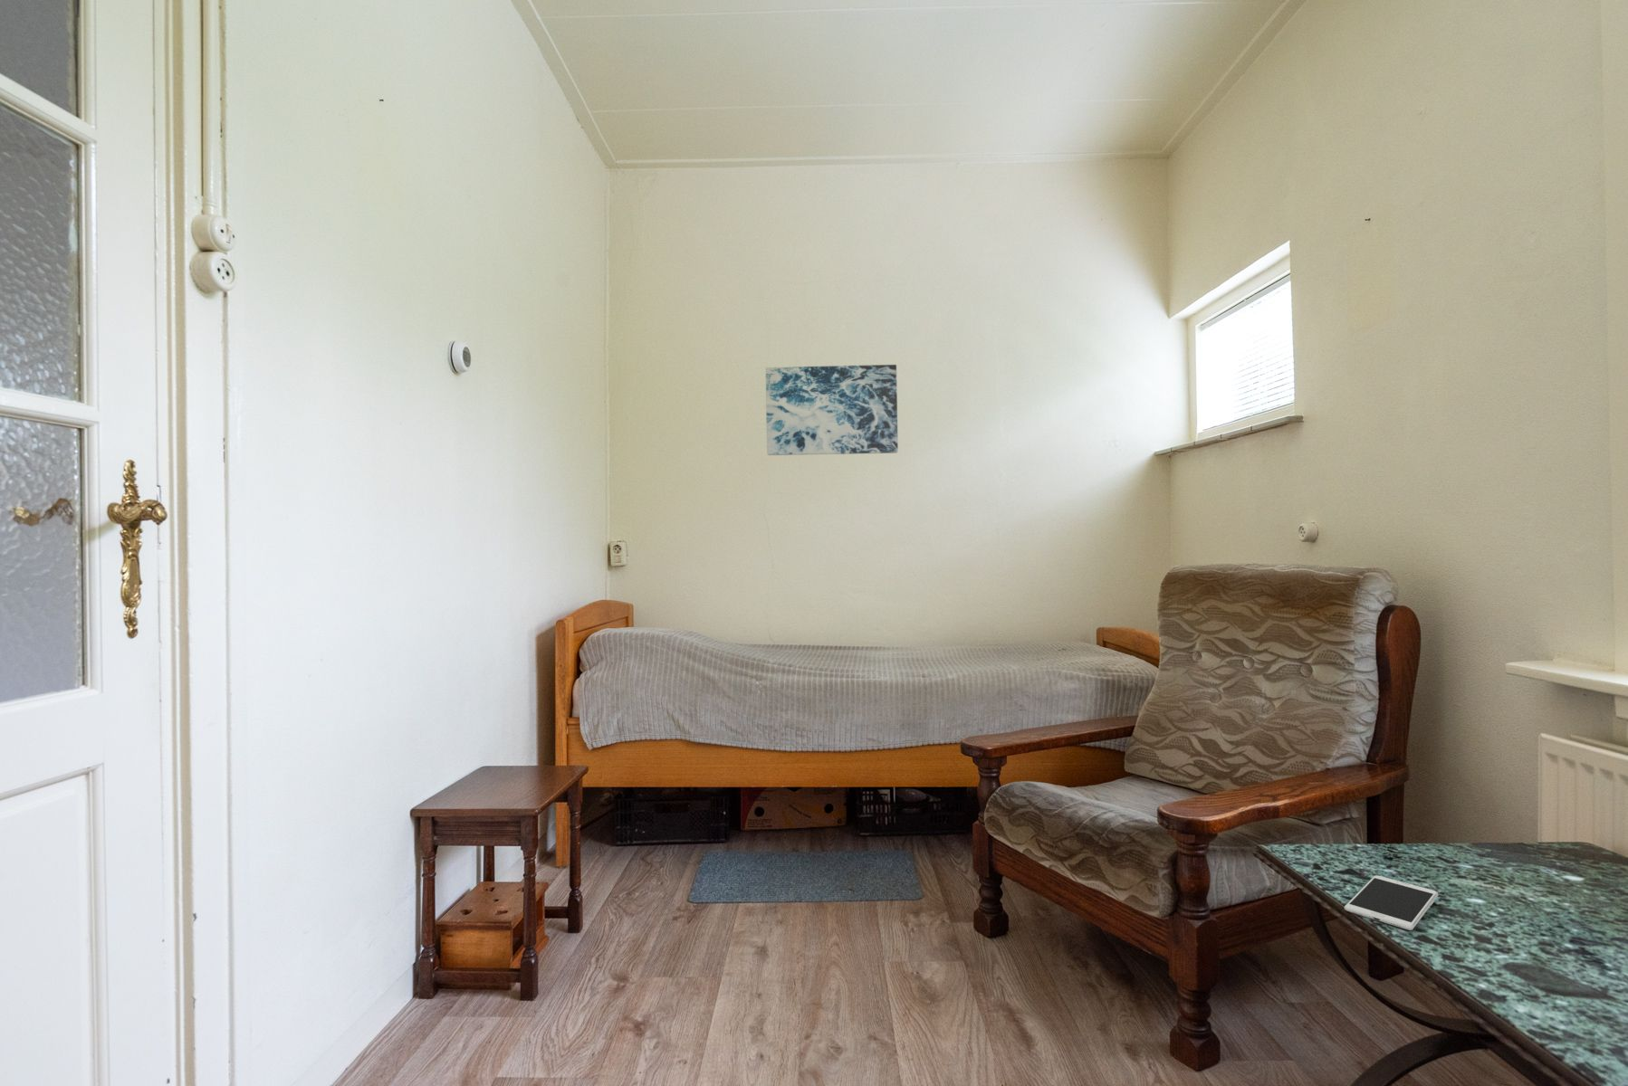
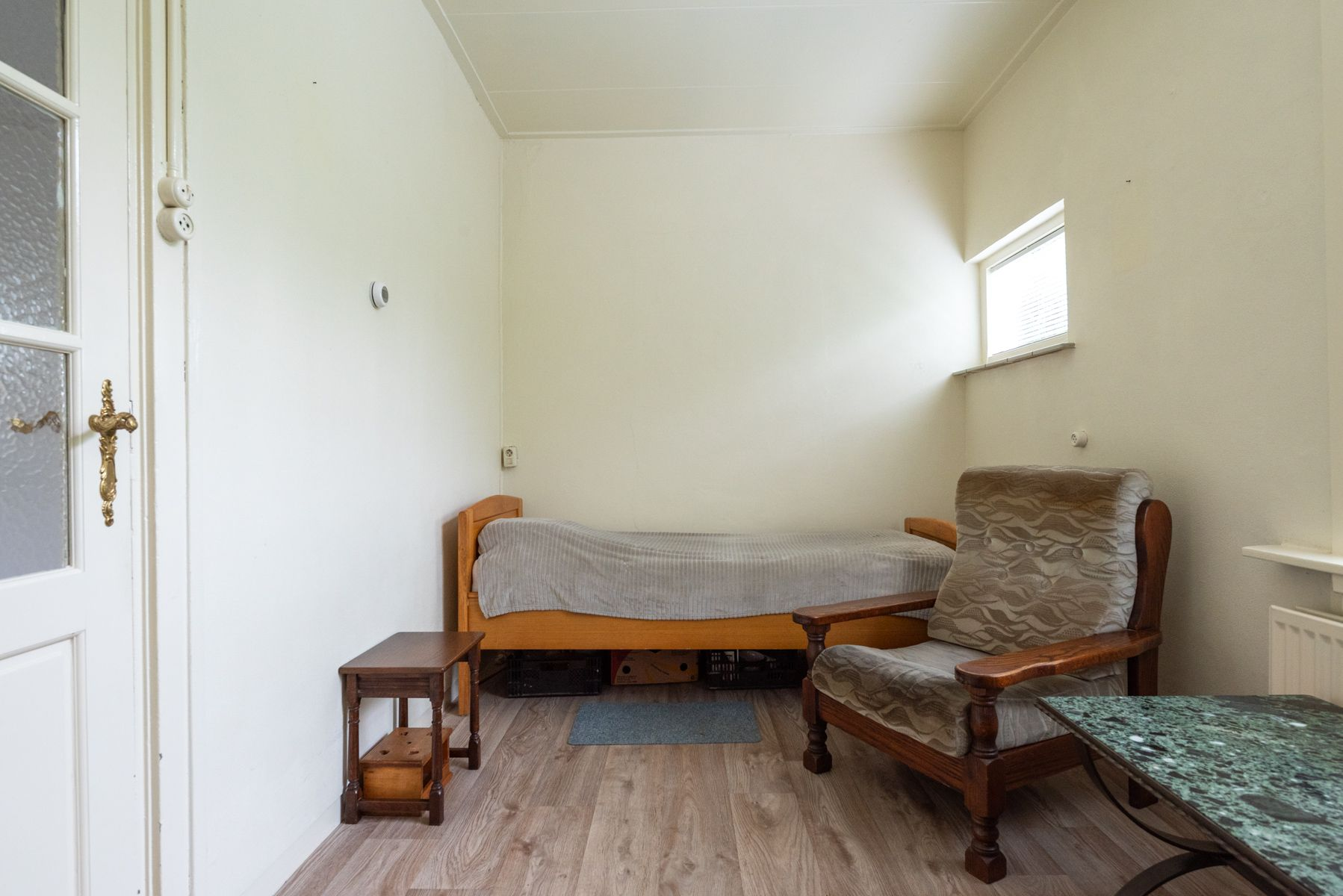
- smartphone (1392, 901)
- wall art (832, 410)
